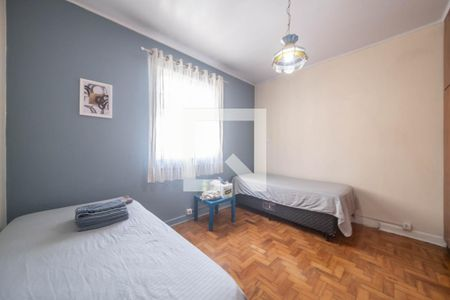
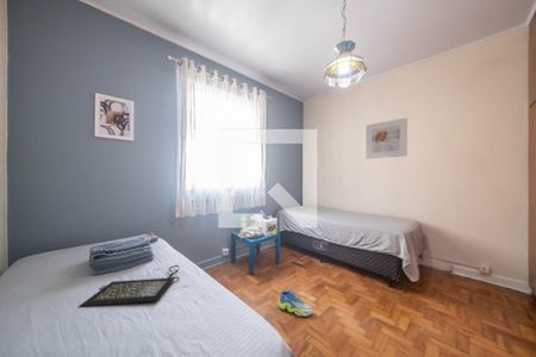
+ clutch bag (137, 288)
+ sneaker (294, 301)
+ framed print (385, 139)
